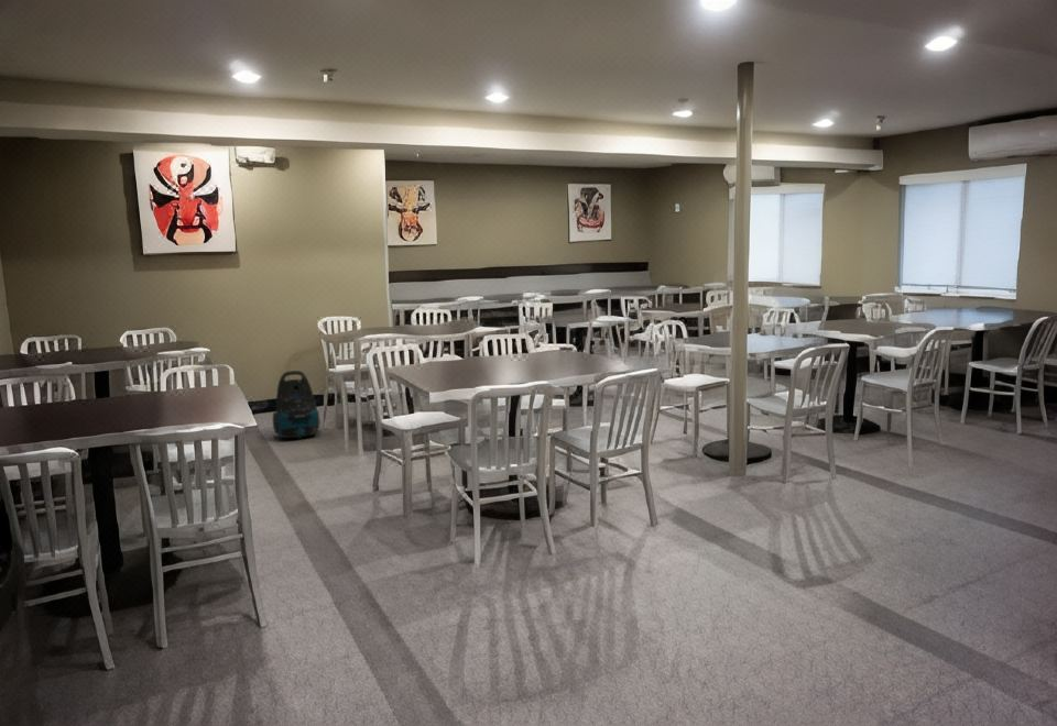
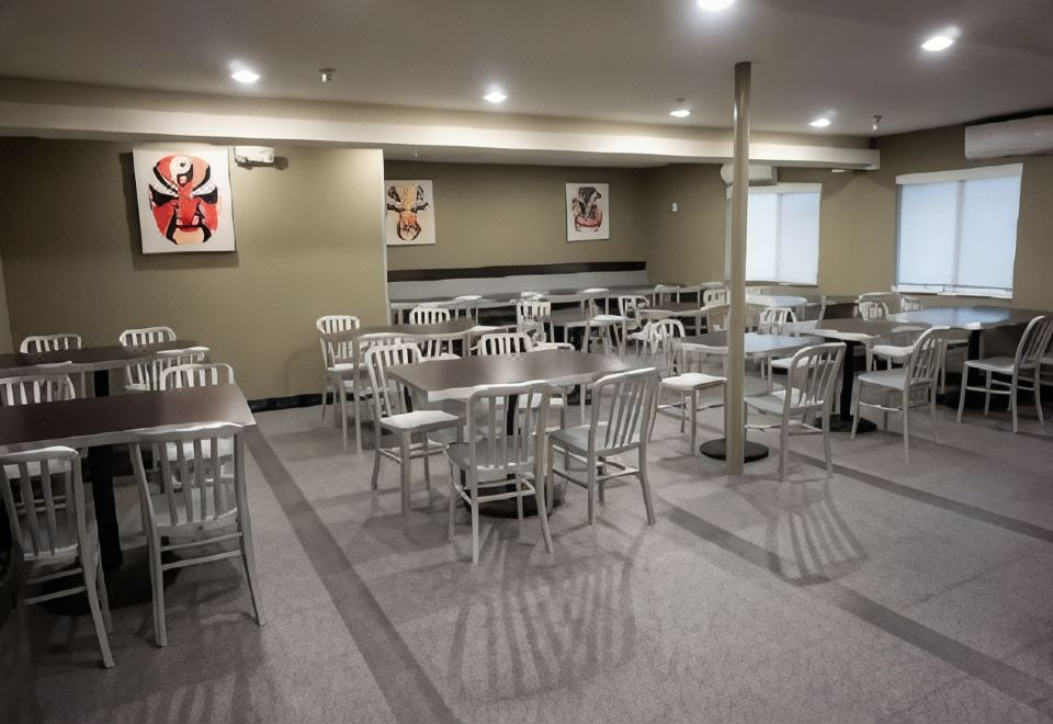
- vacuum cleaner (295, 404)
